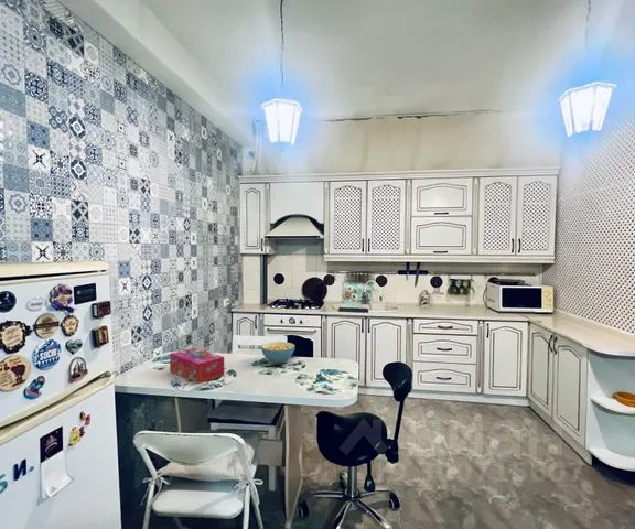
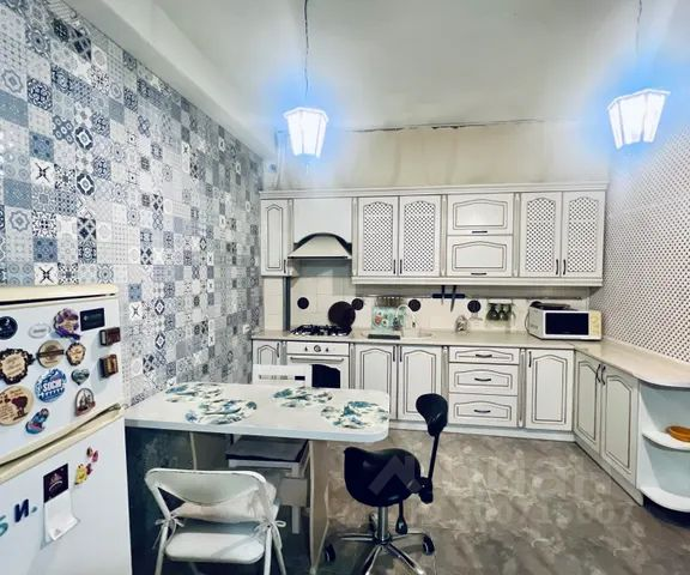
- tissue box (196, 364)
- cereal bowl (278, 354)
